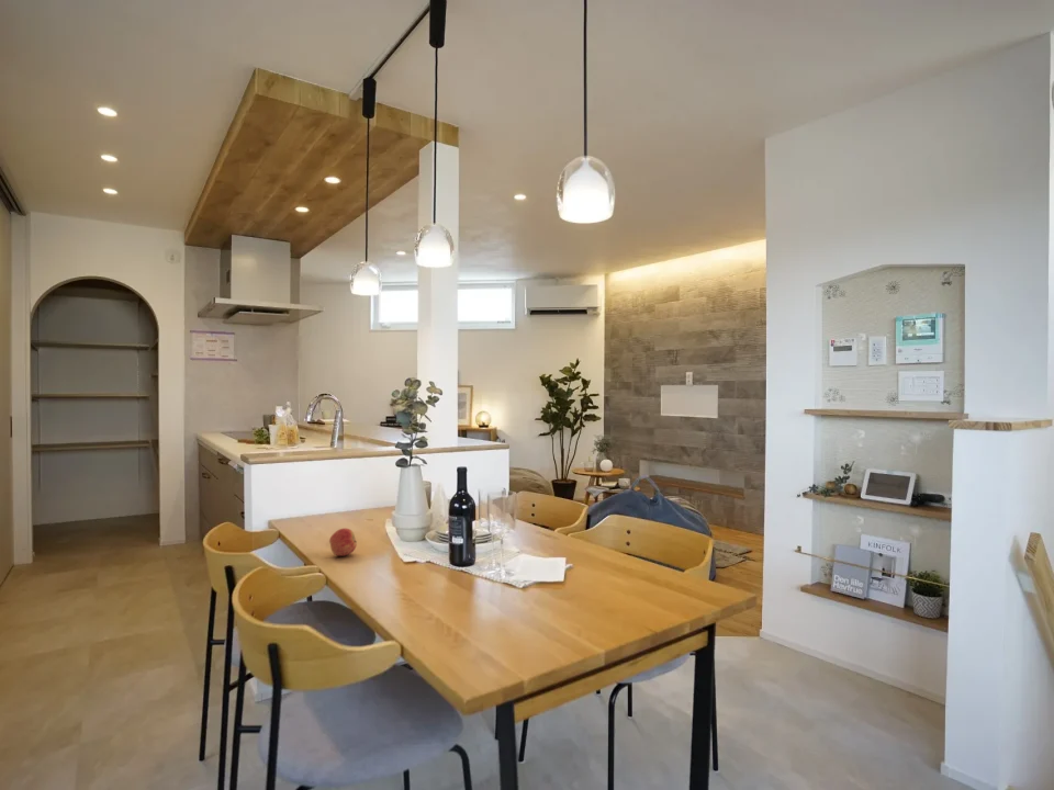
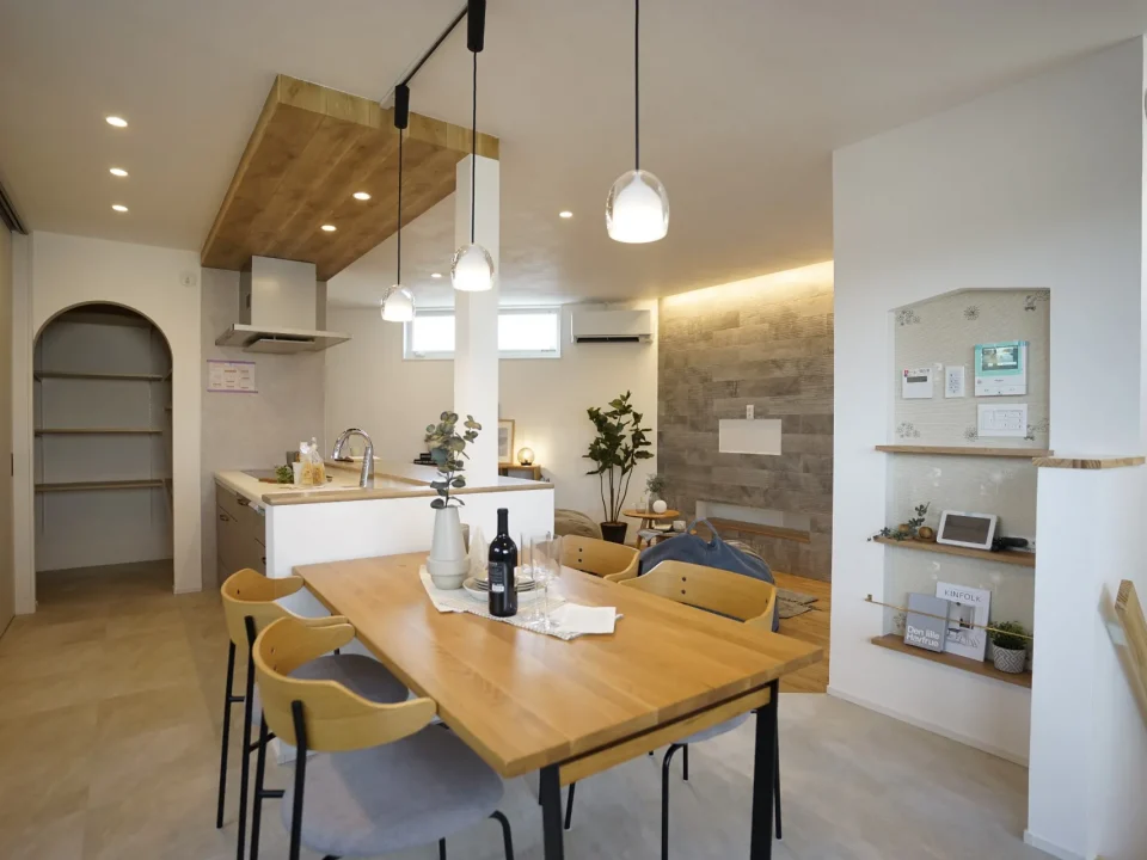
- apple (343, 541)
